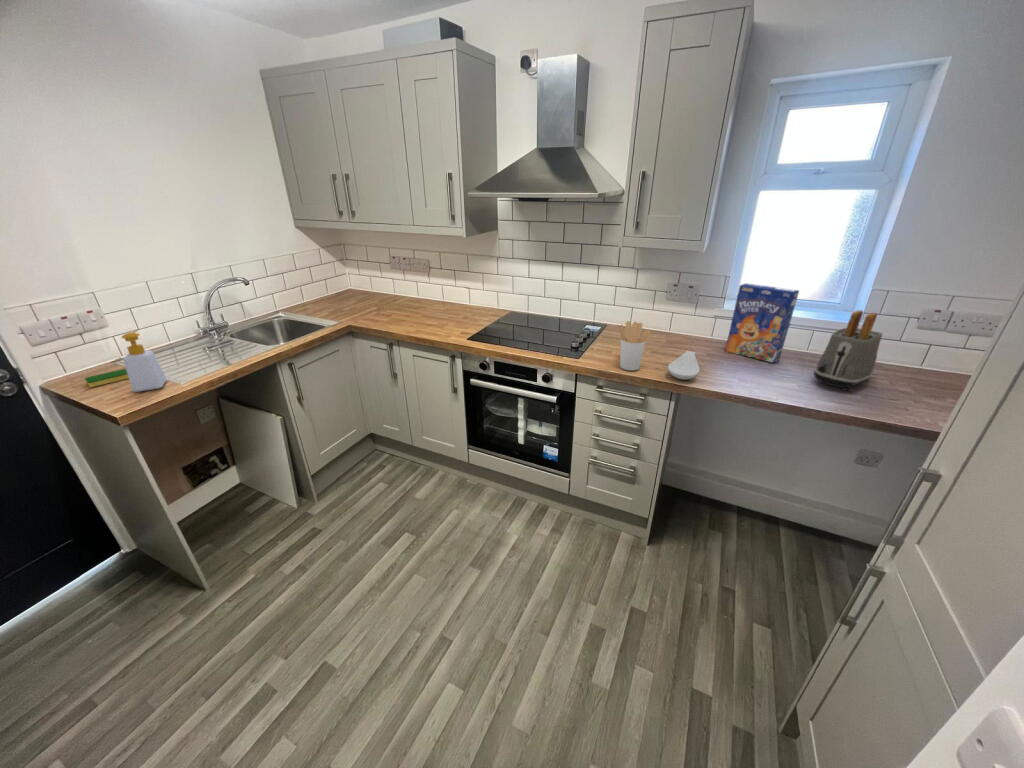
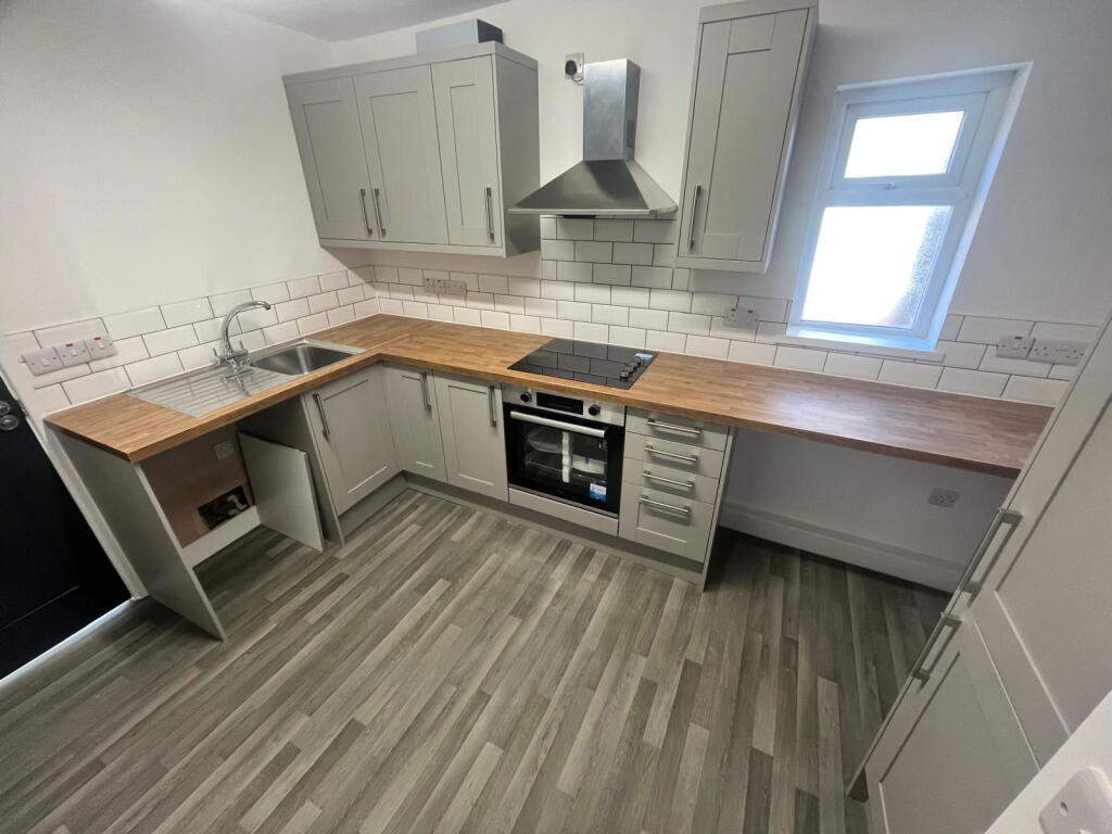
- toaster (852, 347)
- utensil holder (632, 344)
- soap bottle (141, 358)
- cereal box (759, 322)
- spoon rest (686, 364)
- dish sponge (110, 377)
